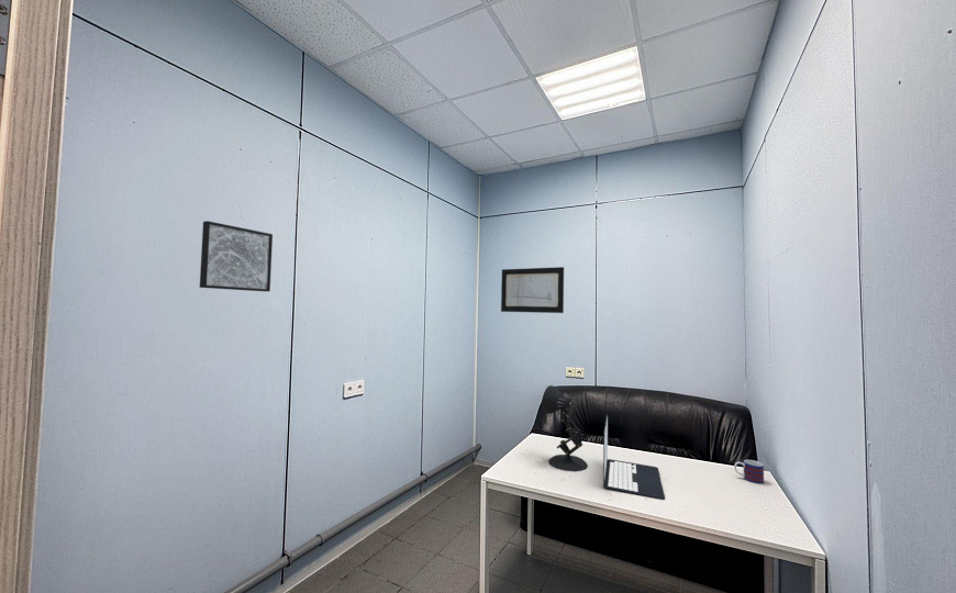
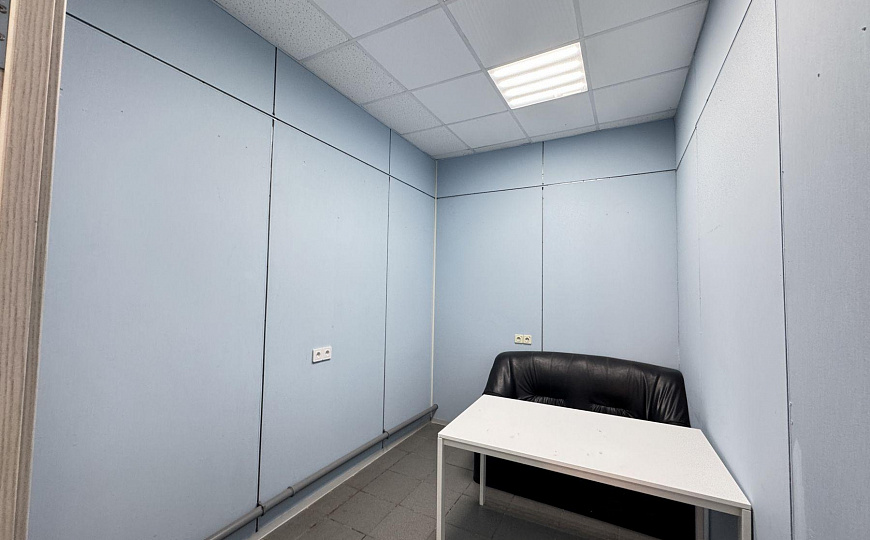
- laptop (631, 462)
- desk lamp (566, 425)
- mug (748, 470)
- wall art (238, 258)
- wall art (531, 290)
